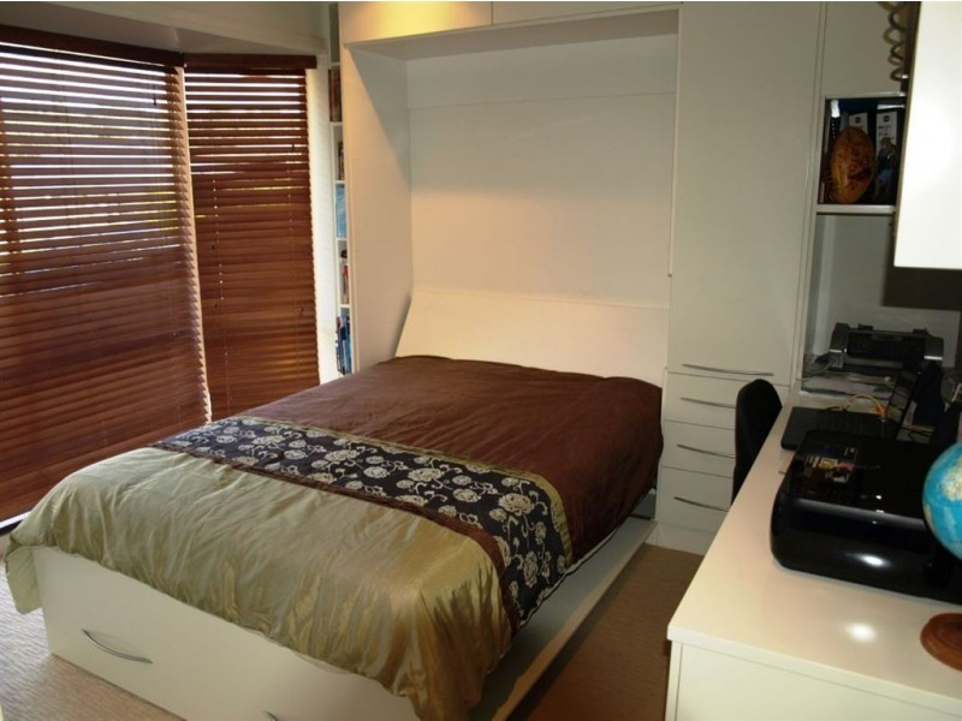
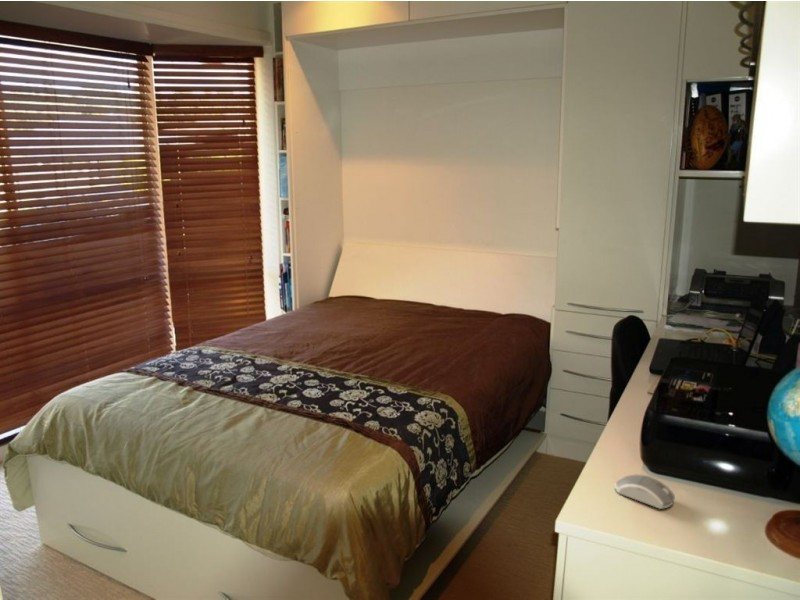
+ computer mouse (644, 486)
